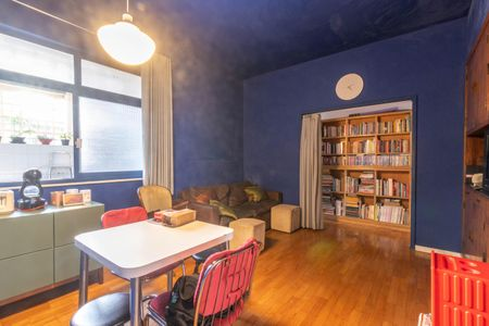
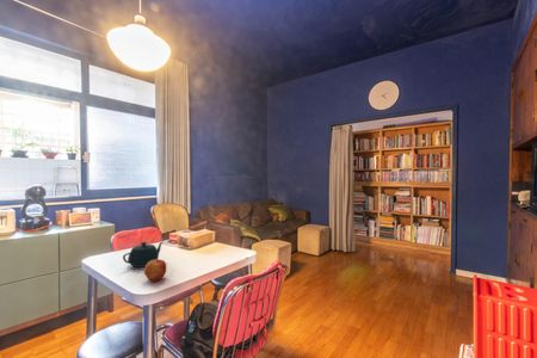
+ teapot (144, 252)
+ apple (155, 268)
